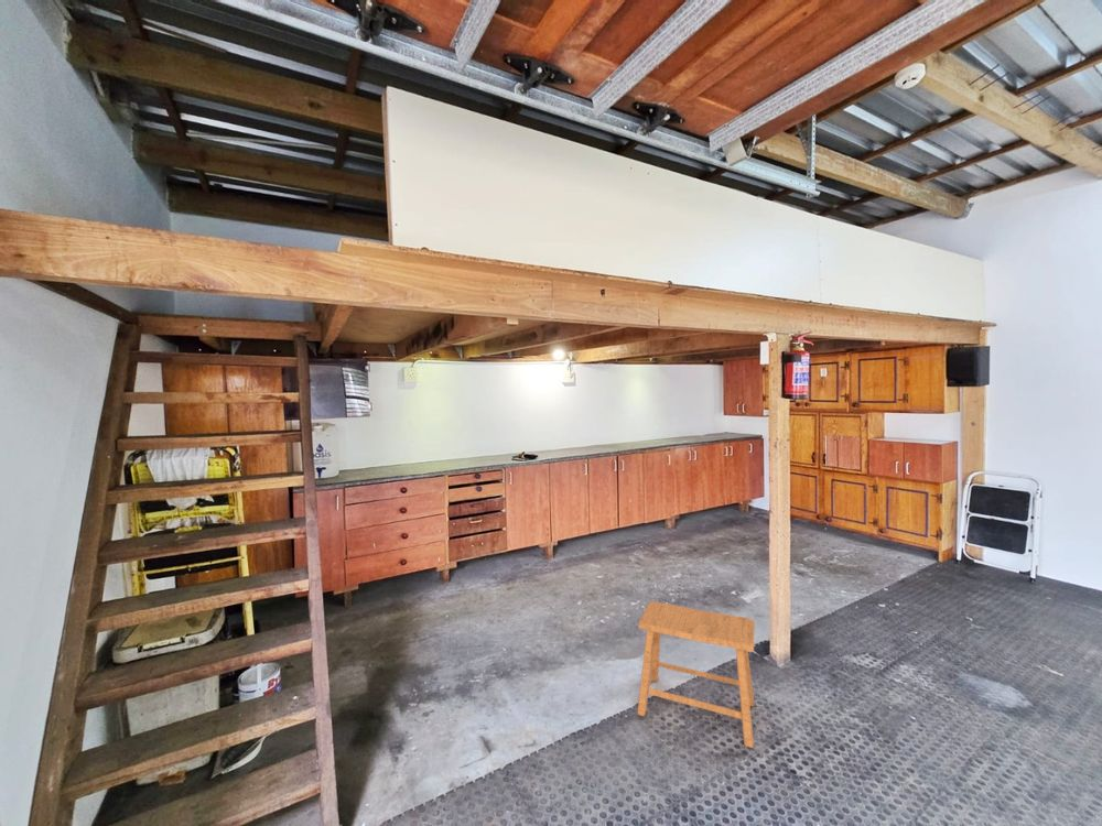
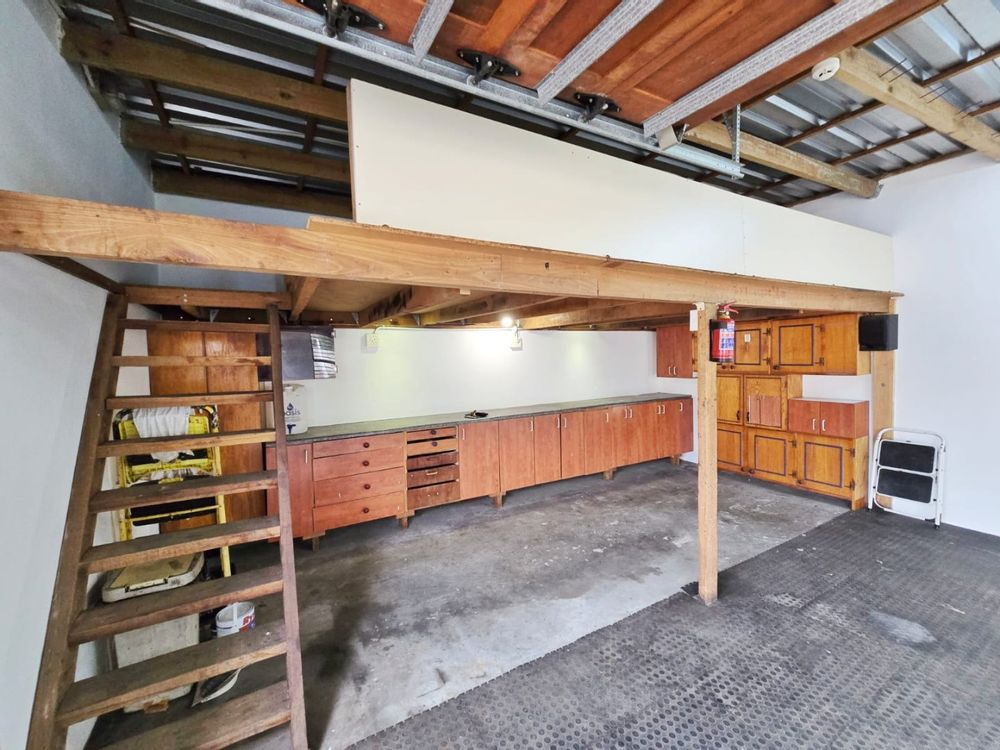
- stool (694, 670)
